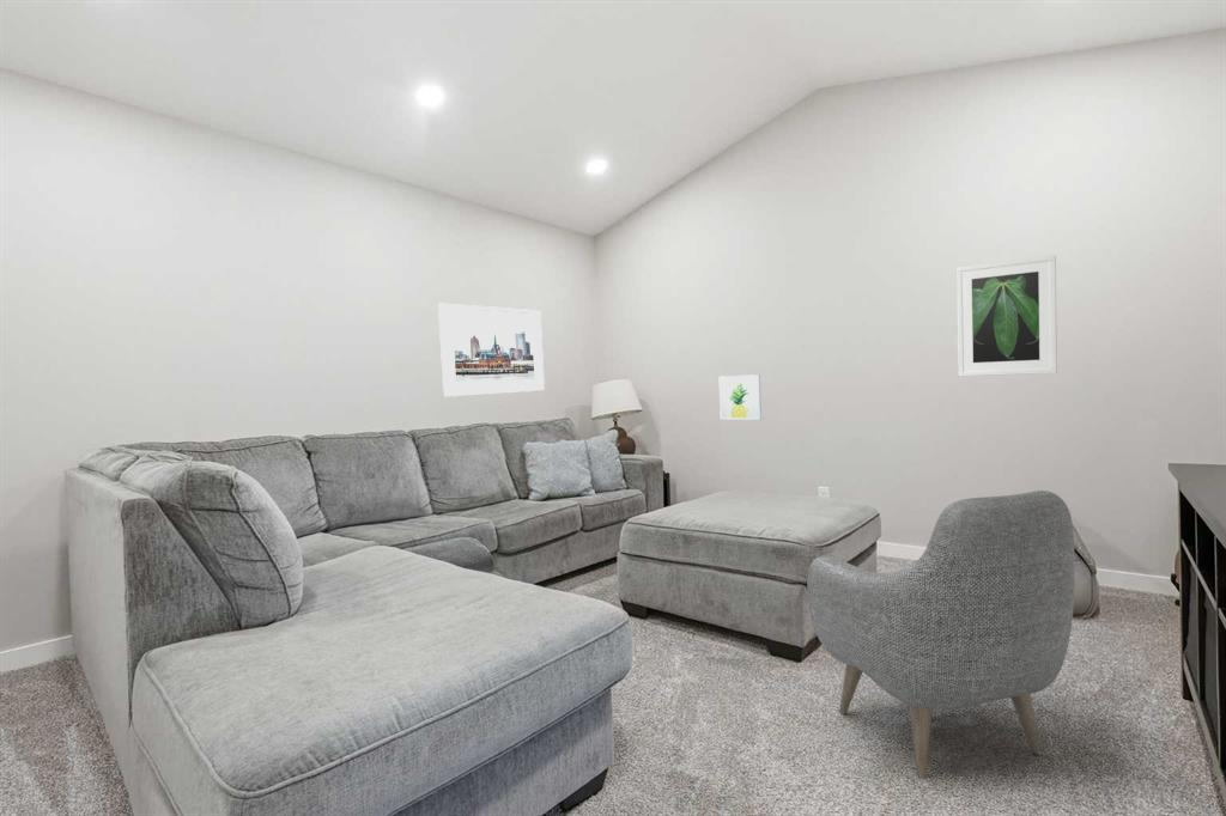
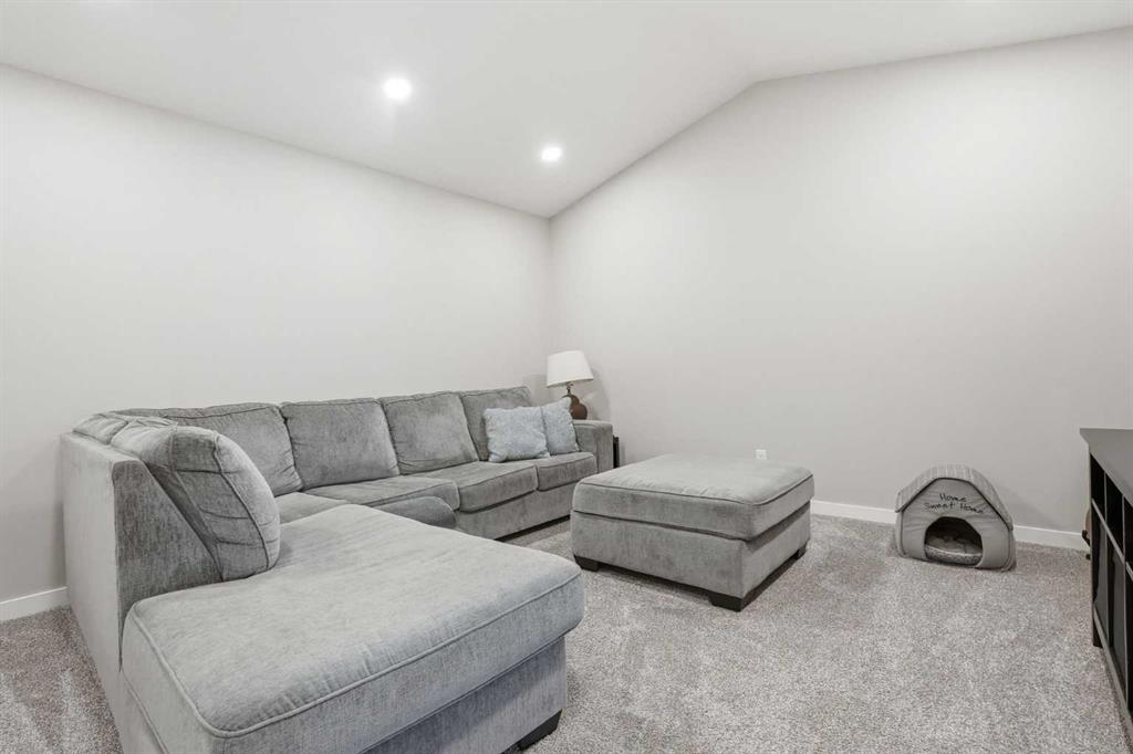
- wall art (739, 397)
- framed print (1005, 318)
- armchair (931, 605)
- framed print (494, 351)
